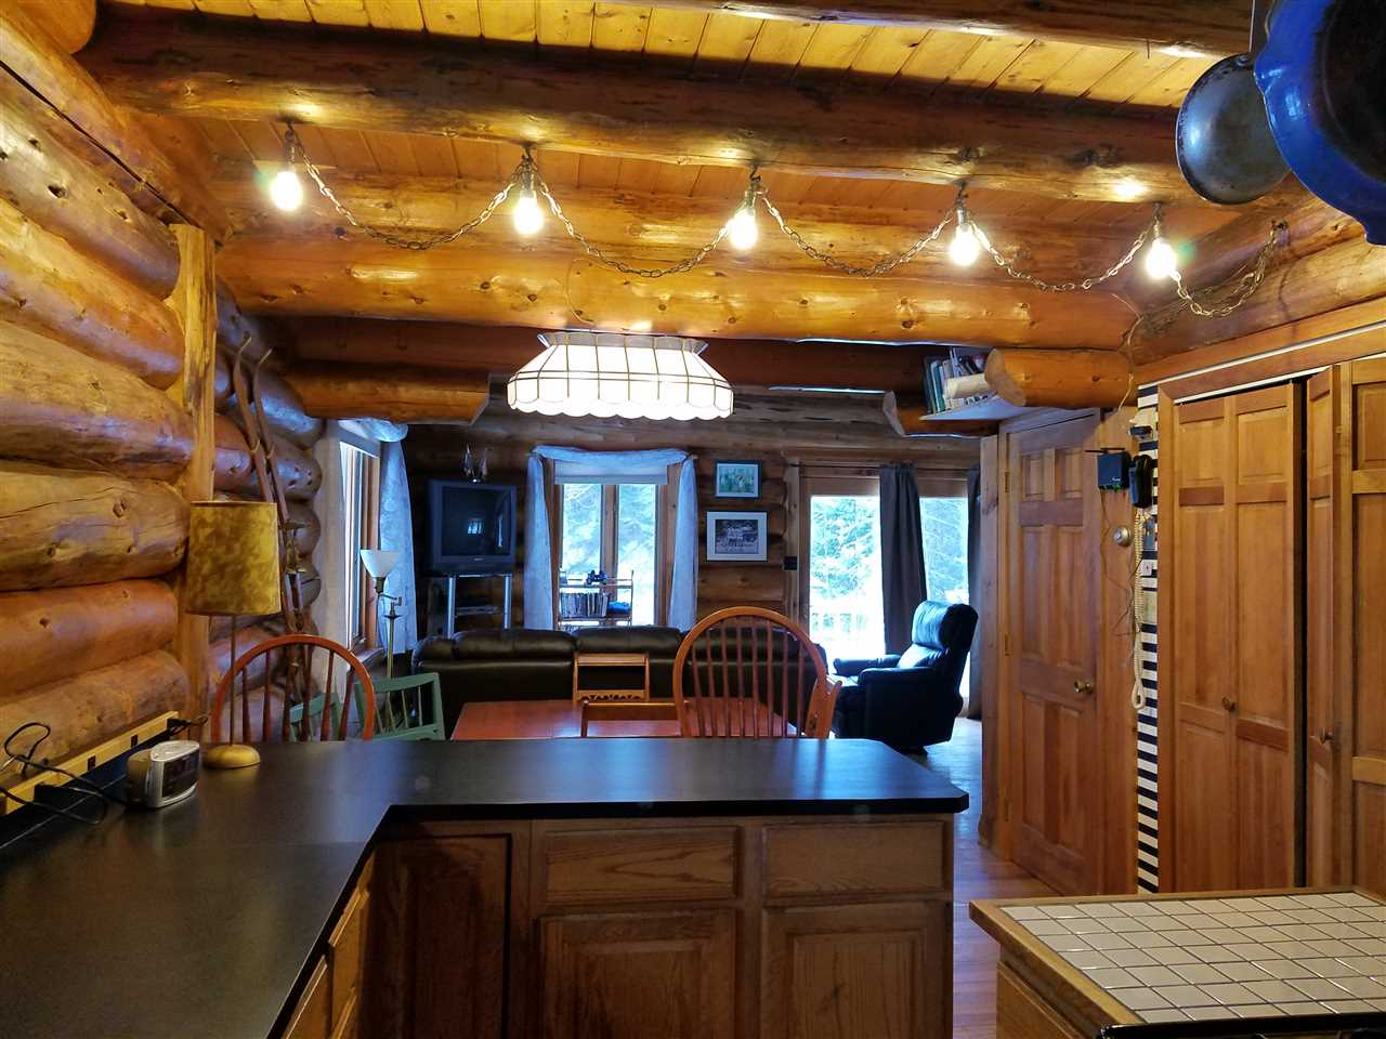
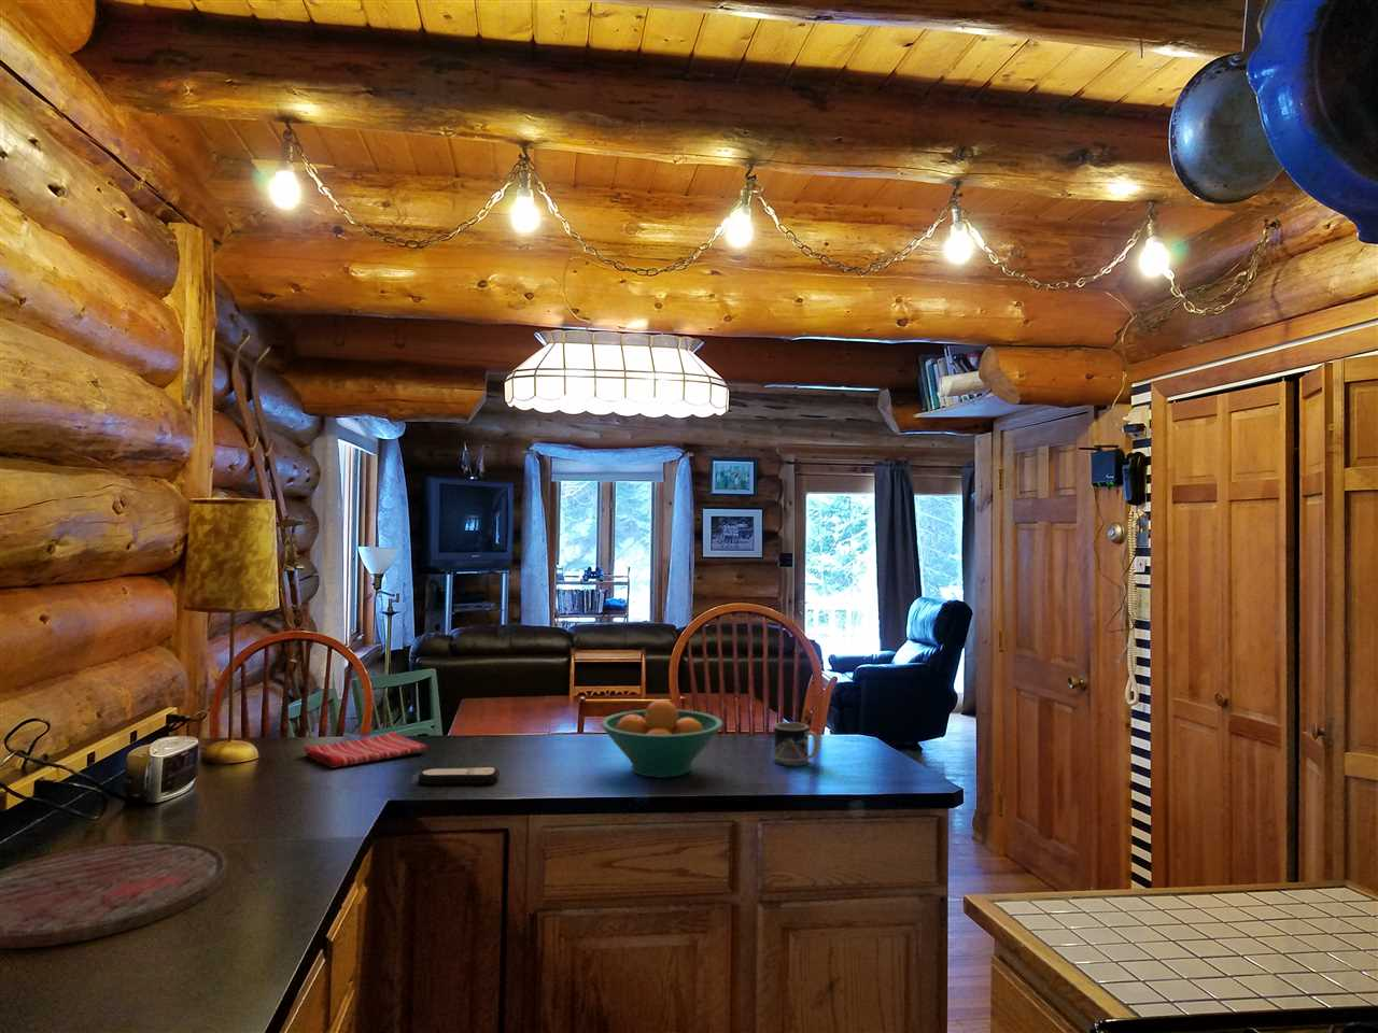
+ mug (796, 744)
+ fruit bowl (661, 735)
+ cutting board (93, 887)
+ remote control (459, 775)
+ dish towel (365, 748)
